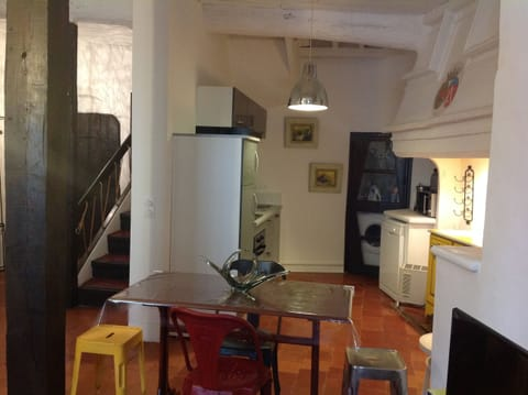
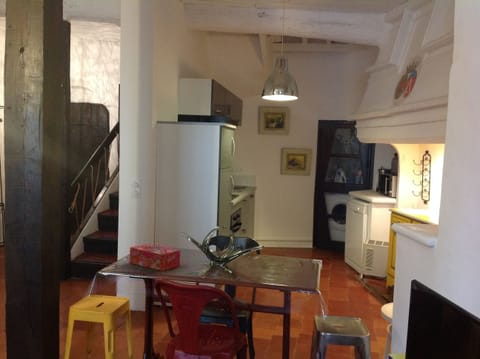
+ tissue box (154, 256)
